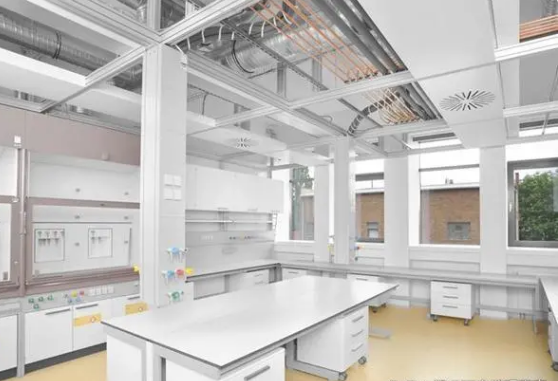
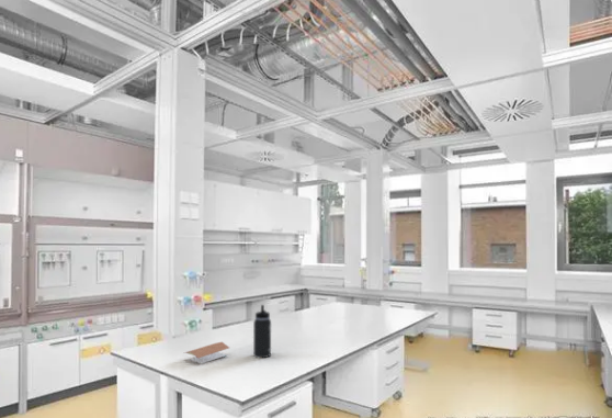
+ thermos bottle (262, 329)
+ notepad (206, 352)
